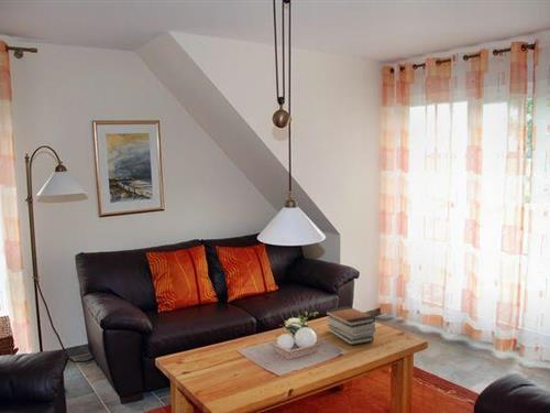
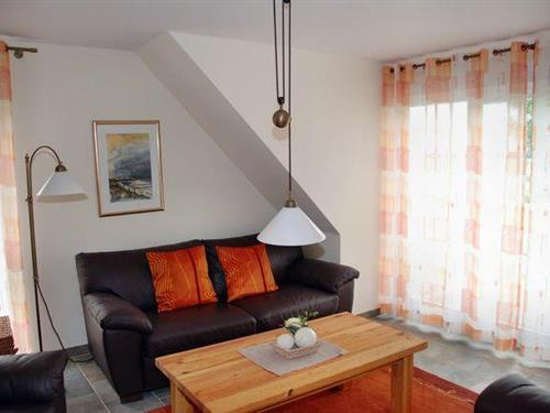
- book stack (350, 325)
